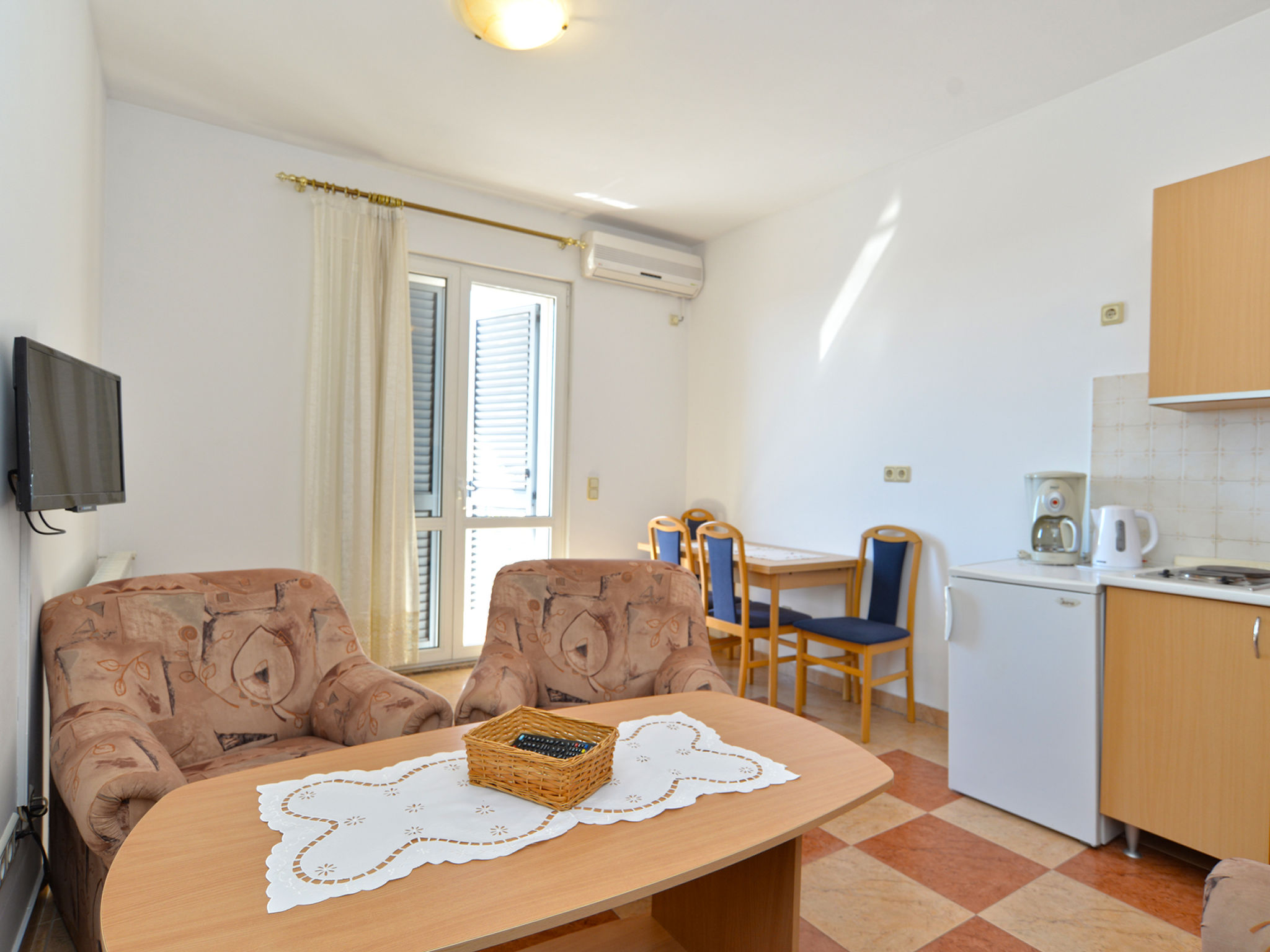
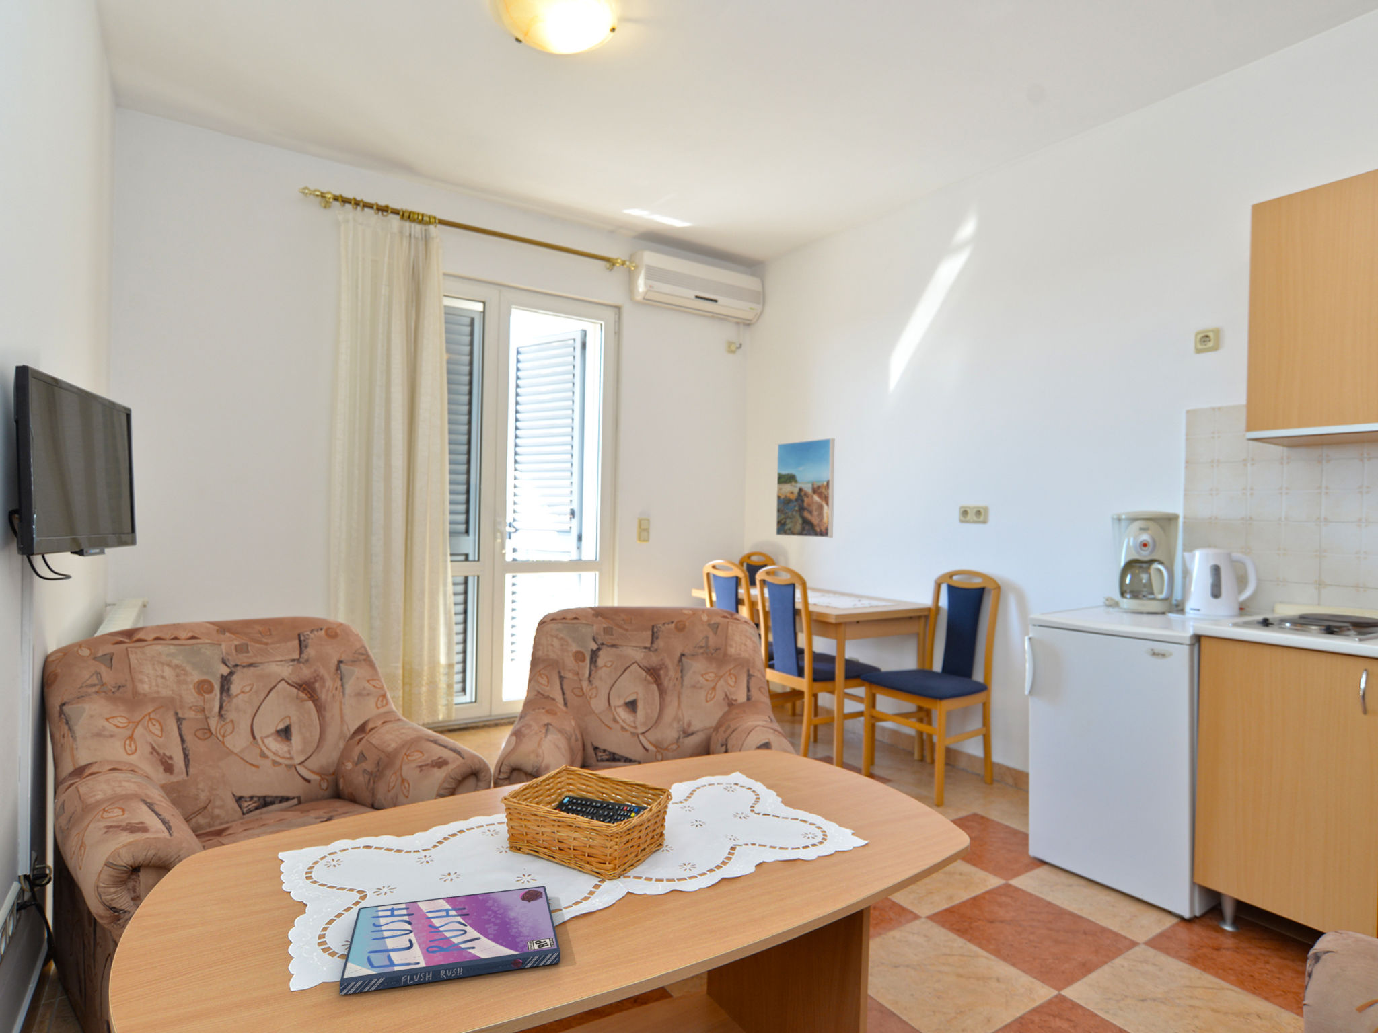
+ video game case (455, 933)
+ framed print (804, 488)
